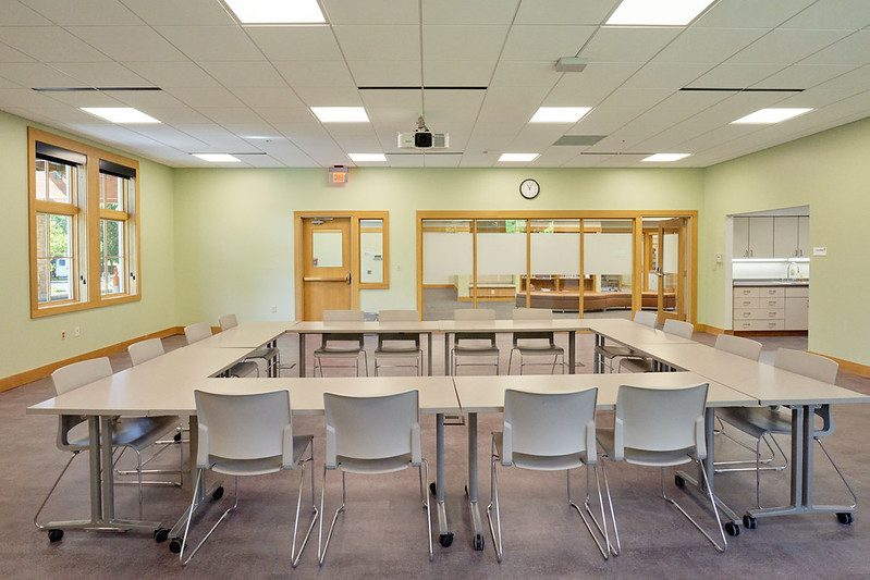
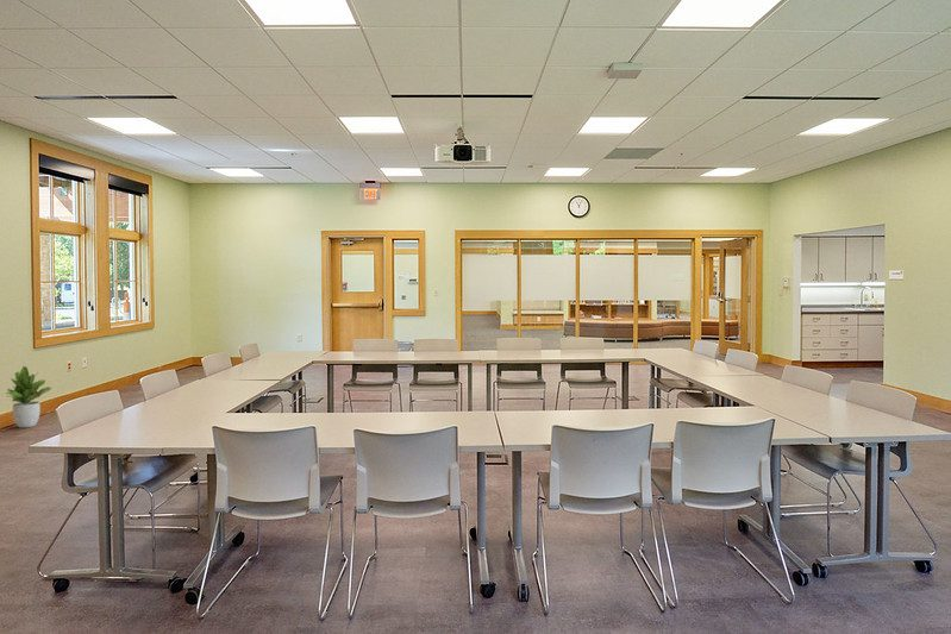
+ potted plant (26, 396)
